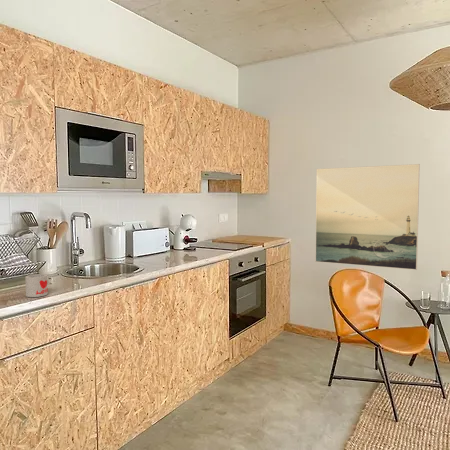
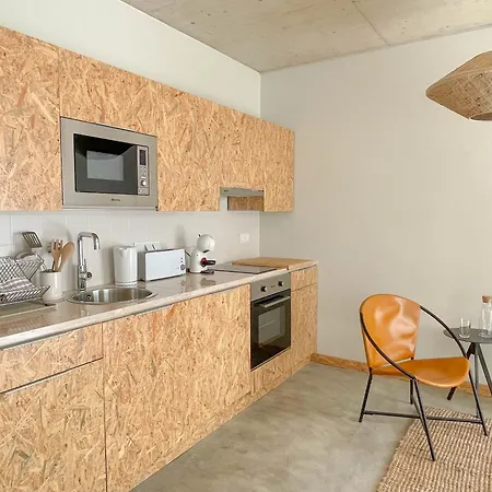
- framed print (363, 216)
- mug (39, 284)
